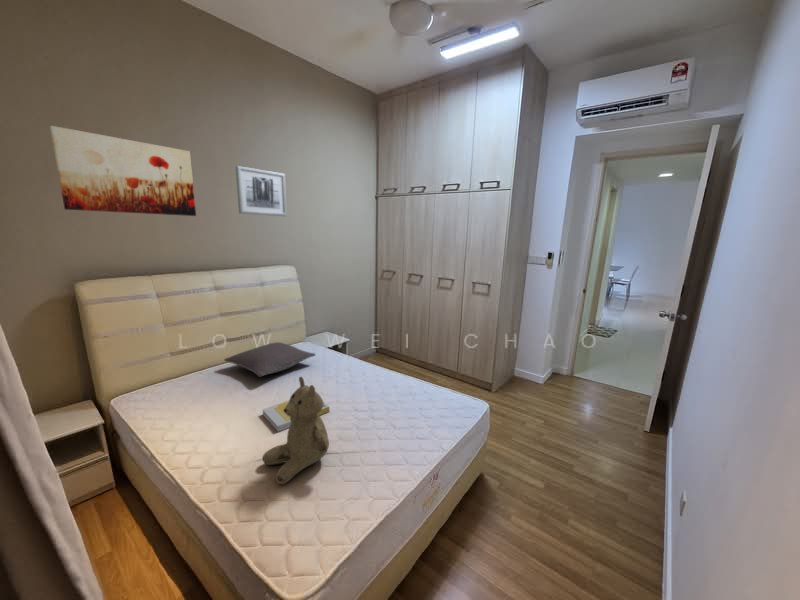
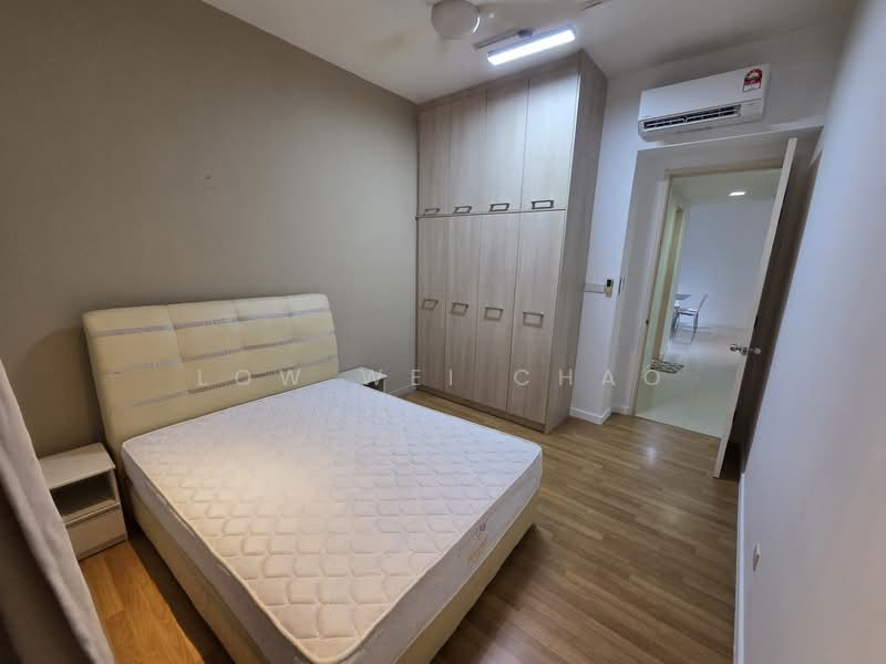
- teddy bear (295, 425)
- pillow (270, 357)
- book (289, 416)
- wall art (263, 192)
- wall art (133, 177)
